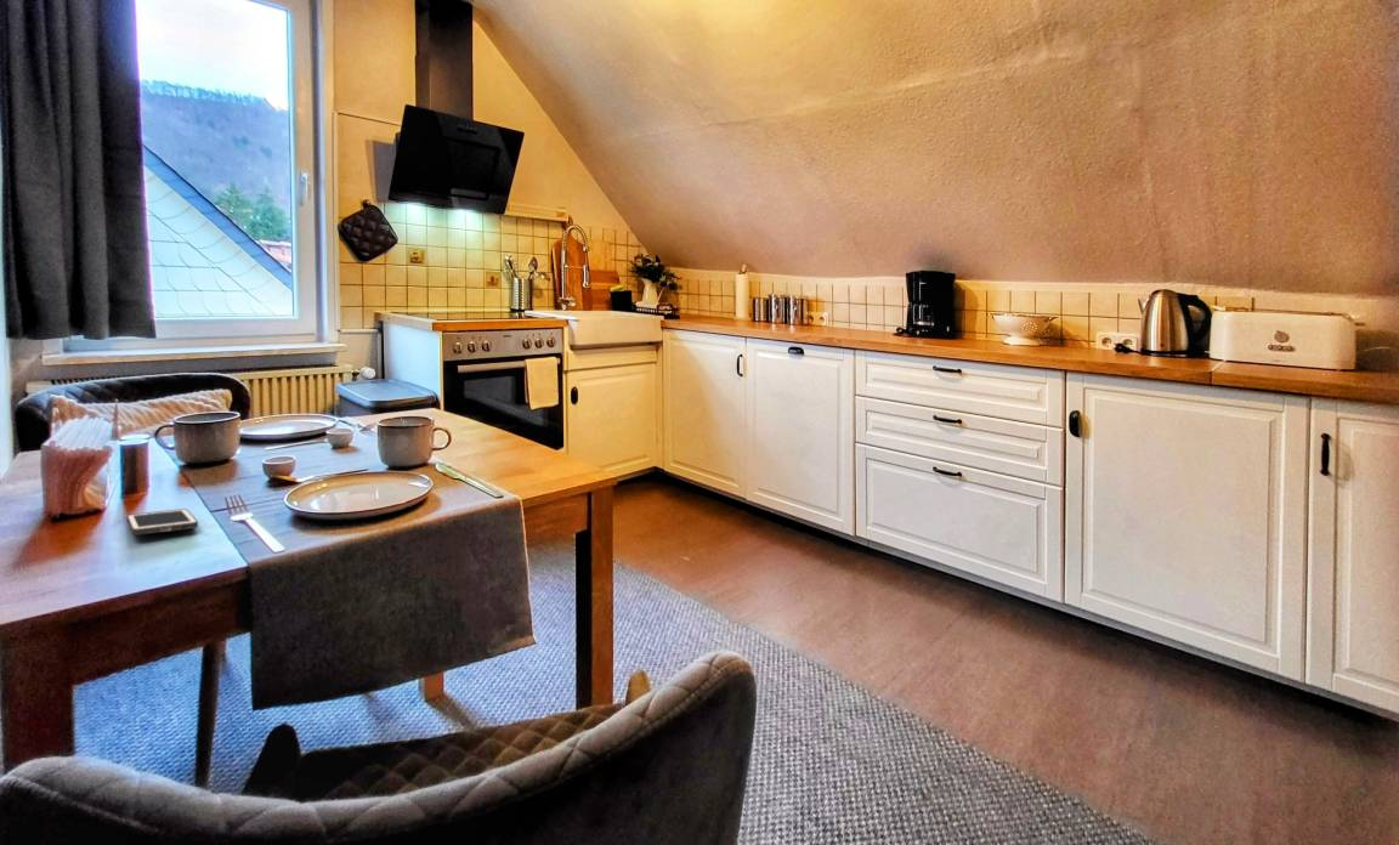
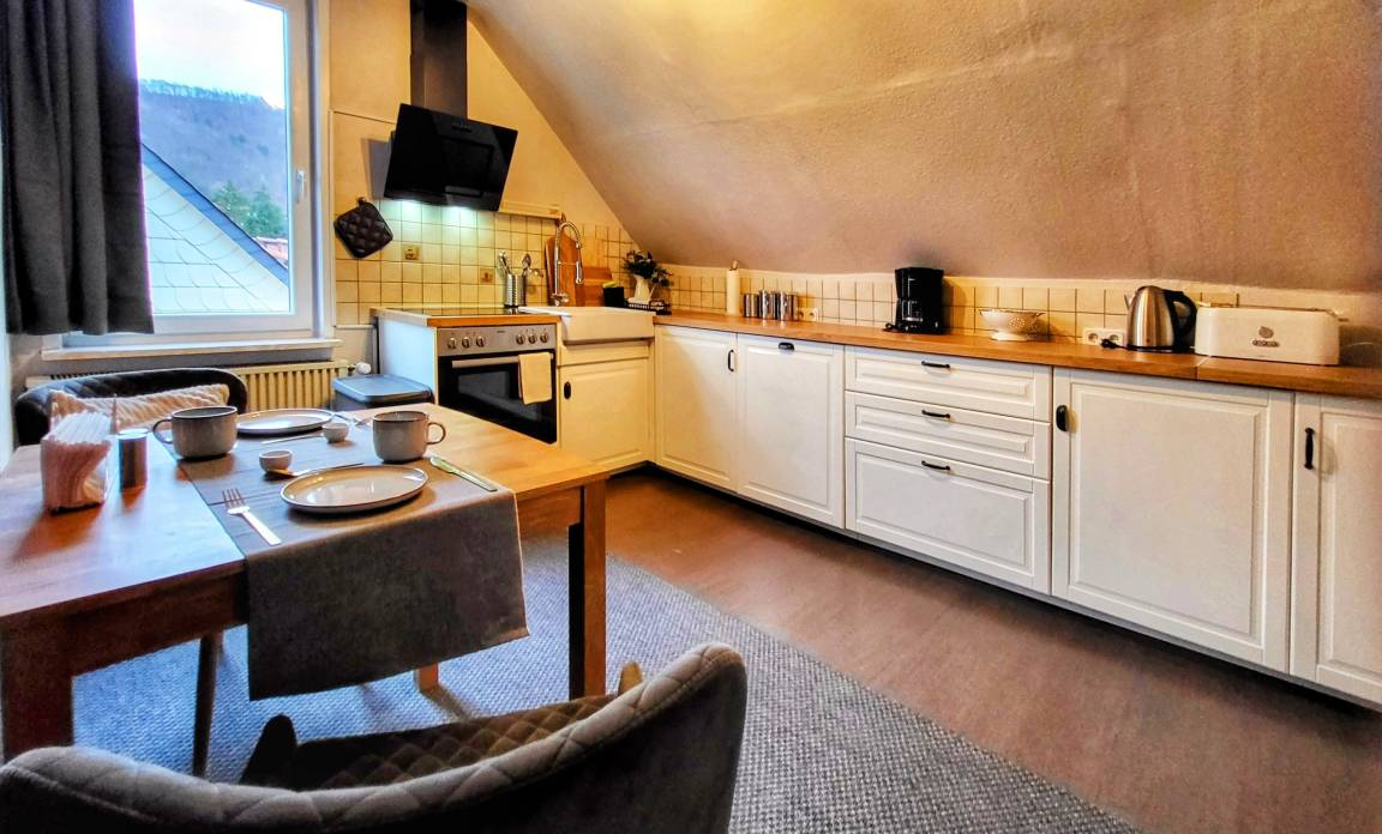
- cell phone (162, 521)
